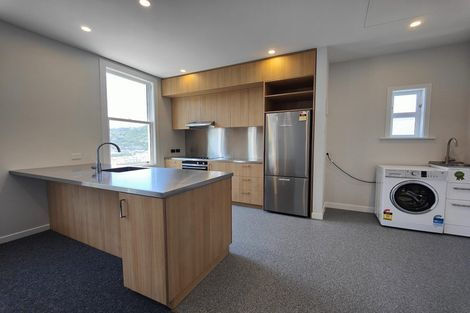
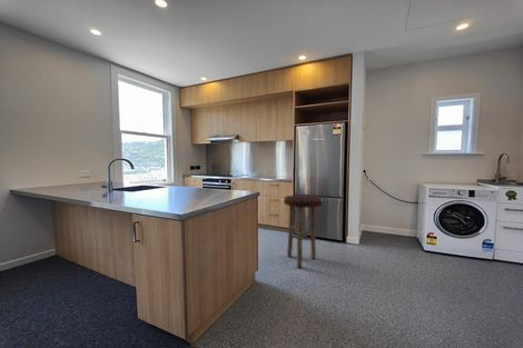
+ stool (302, 229)
